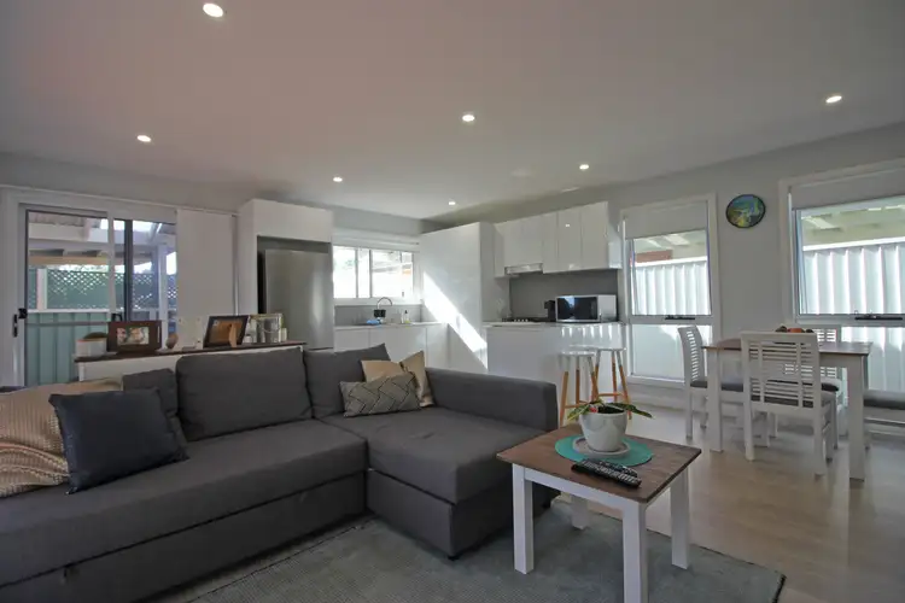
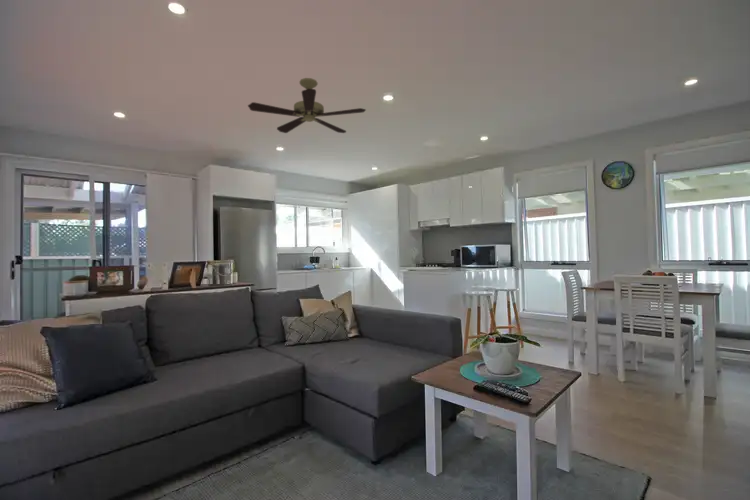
+ ceiling fan (307, 99)
